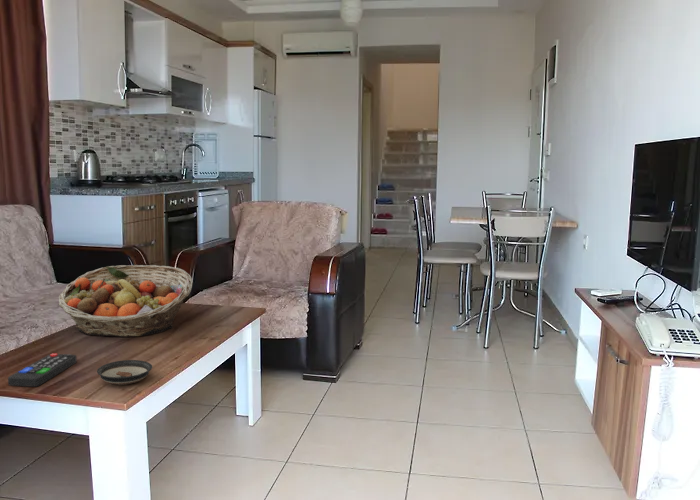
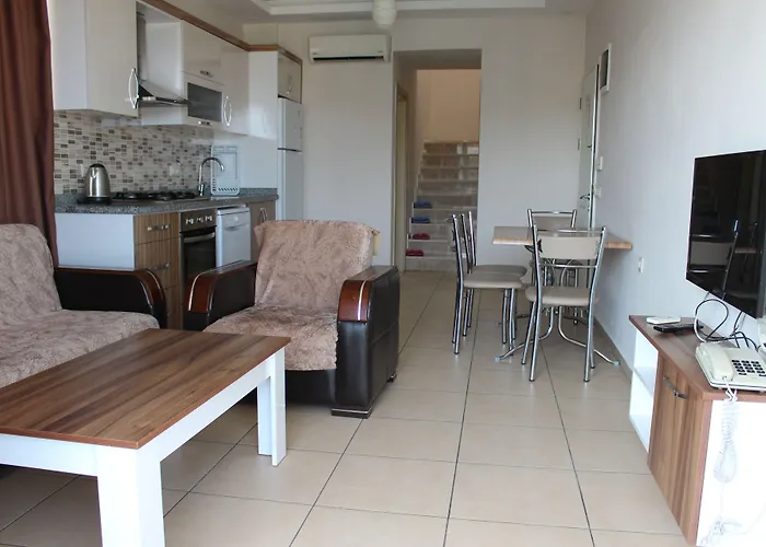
- fruit basket (127, 299)
- saucer (125, 374)
- remote control (44, 368)
